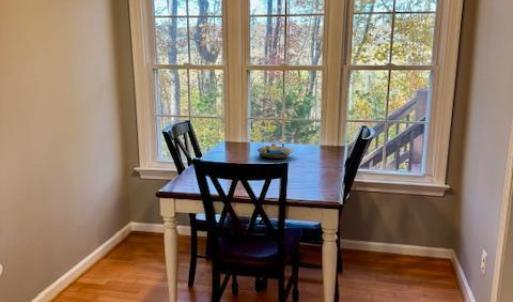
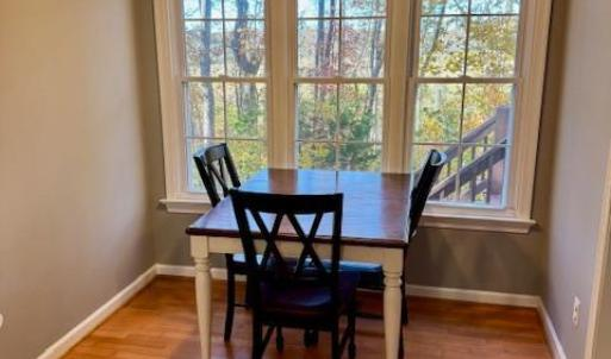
- decorative bowl (270, 149)
